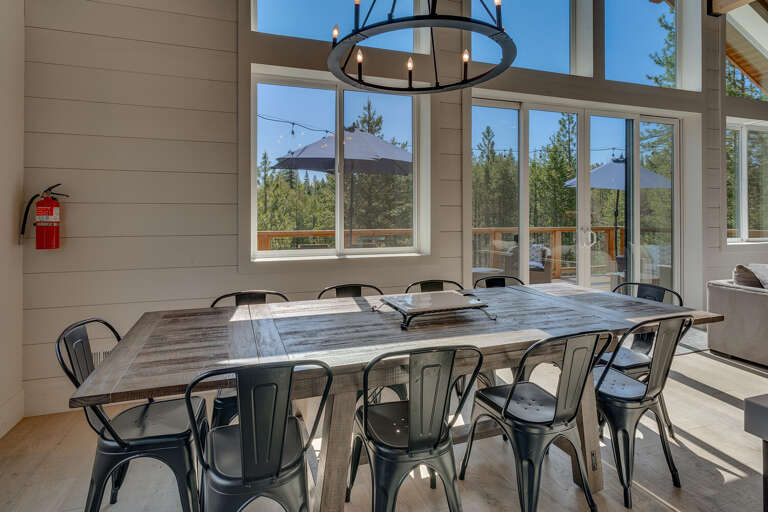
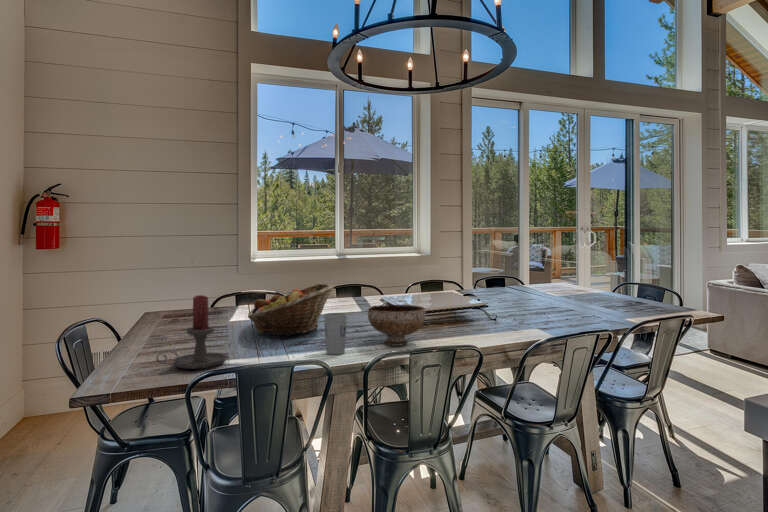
+ cup (335, 333)
+ fruit basket (291, 307)
+ bowl (396, 325)
+ candle holder (192, 330)
